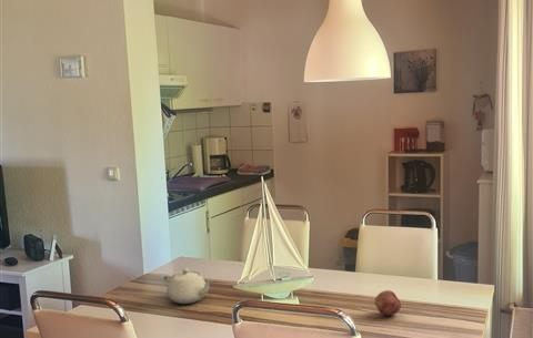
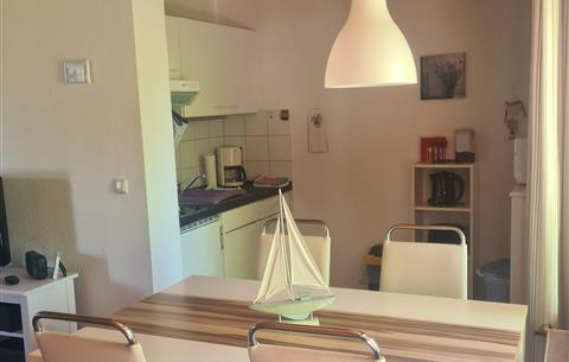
- teapot (188, 284)
- fruit (388, 303)
